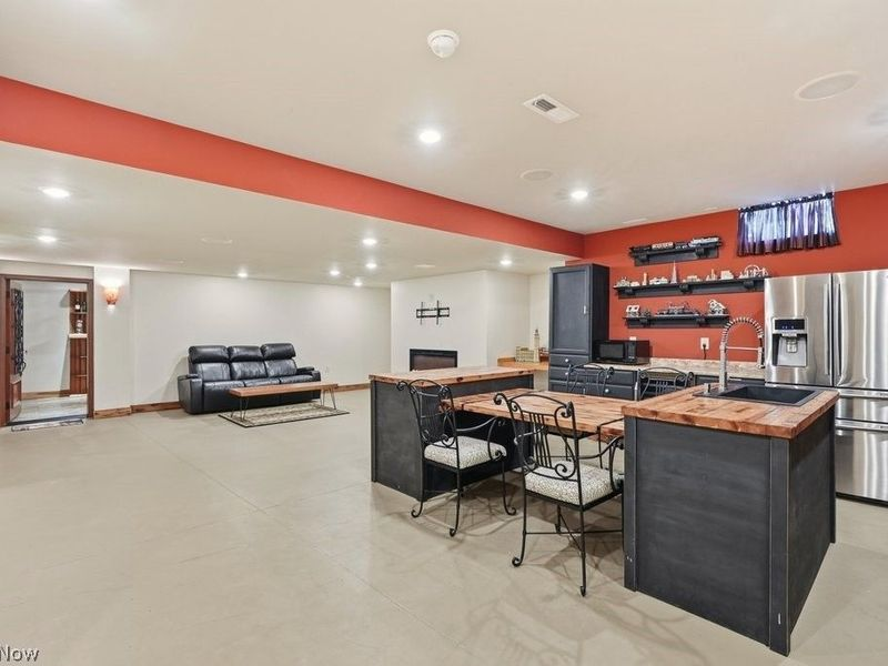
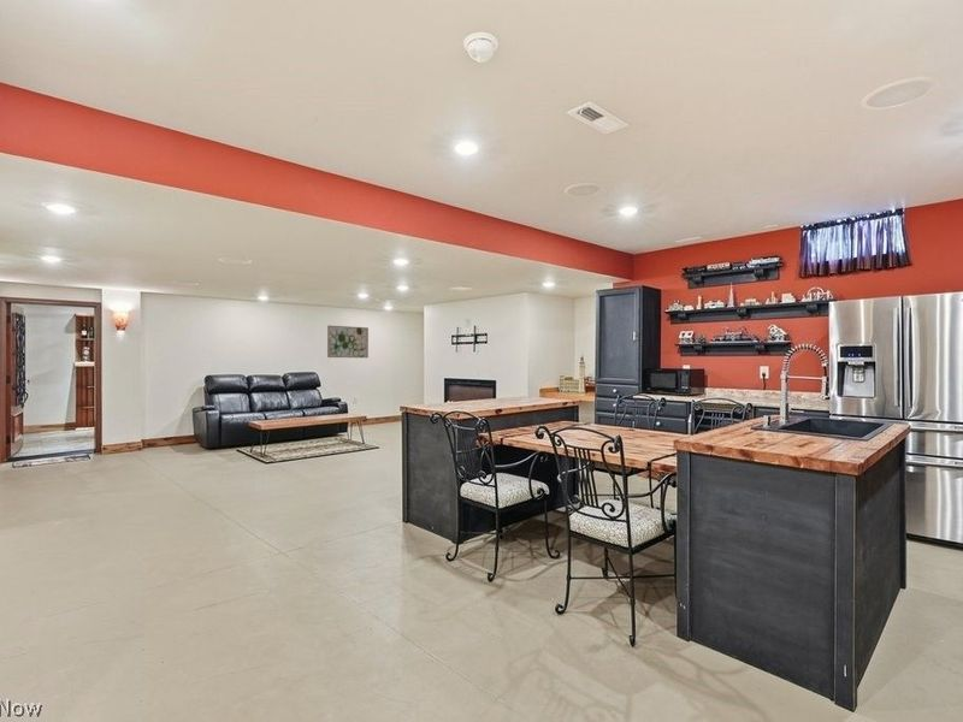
+ wall art (348, 342)
